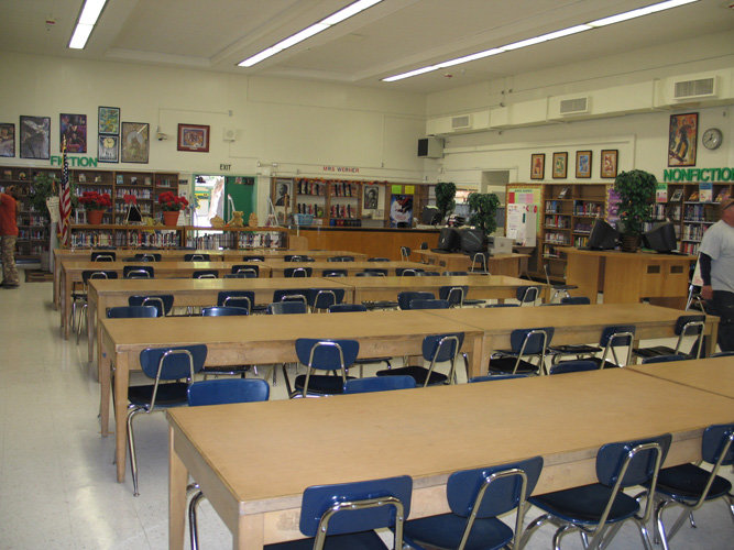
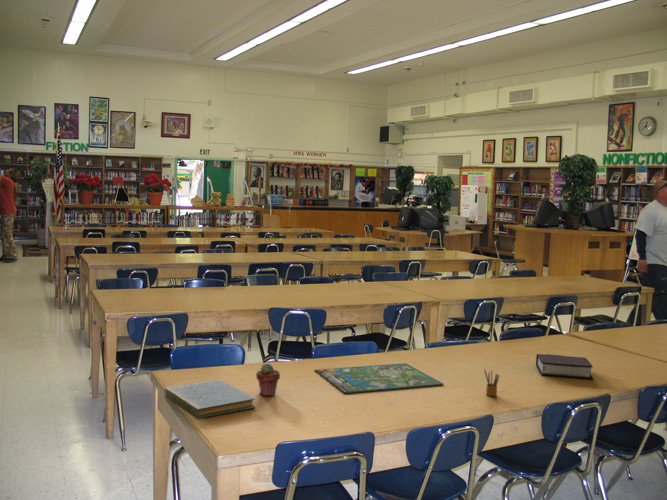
+ book (209, 397)
+ bible (563, 365)
+ potted succulent (267, 378)
+ pencil box (491, 382)
+ board game (377, 376)
